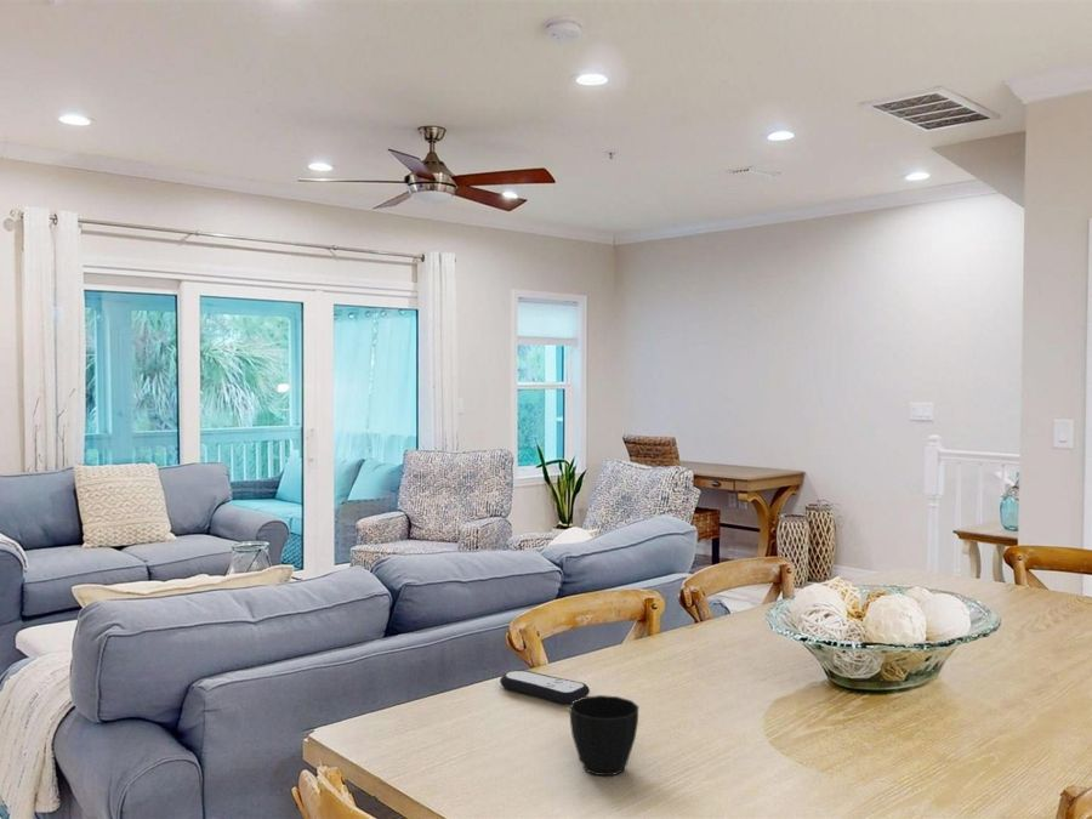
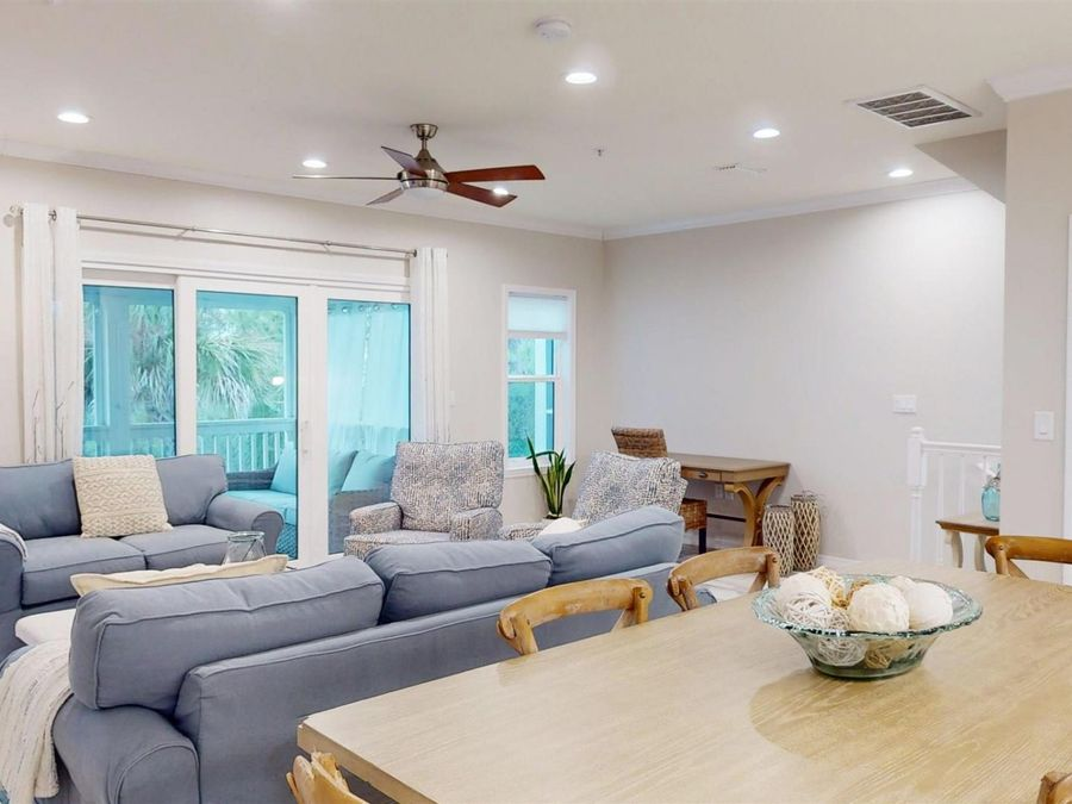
- remote control (542, 684)
- cup (608, 735)
